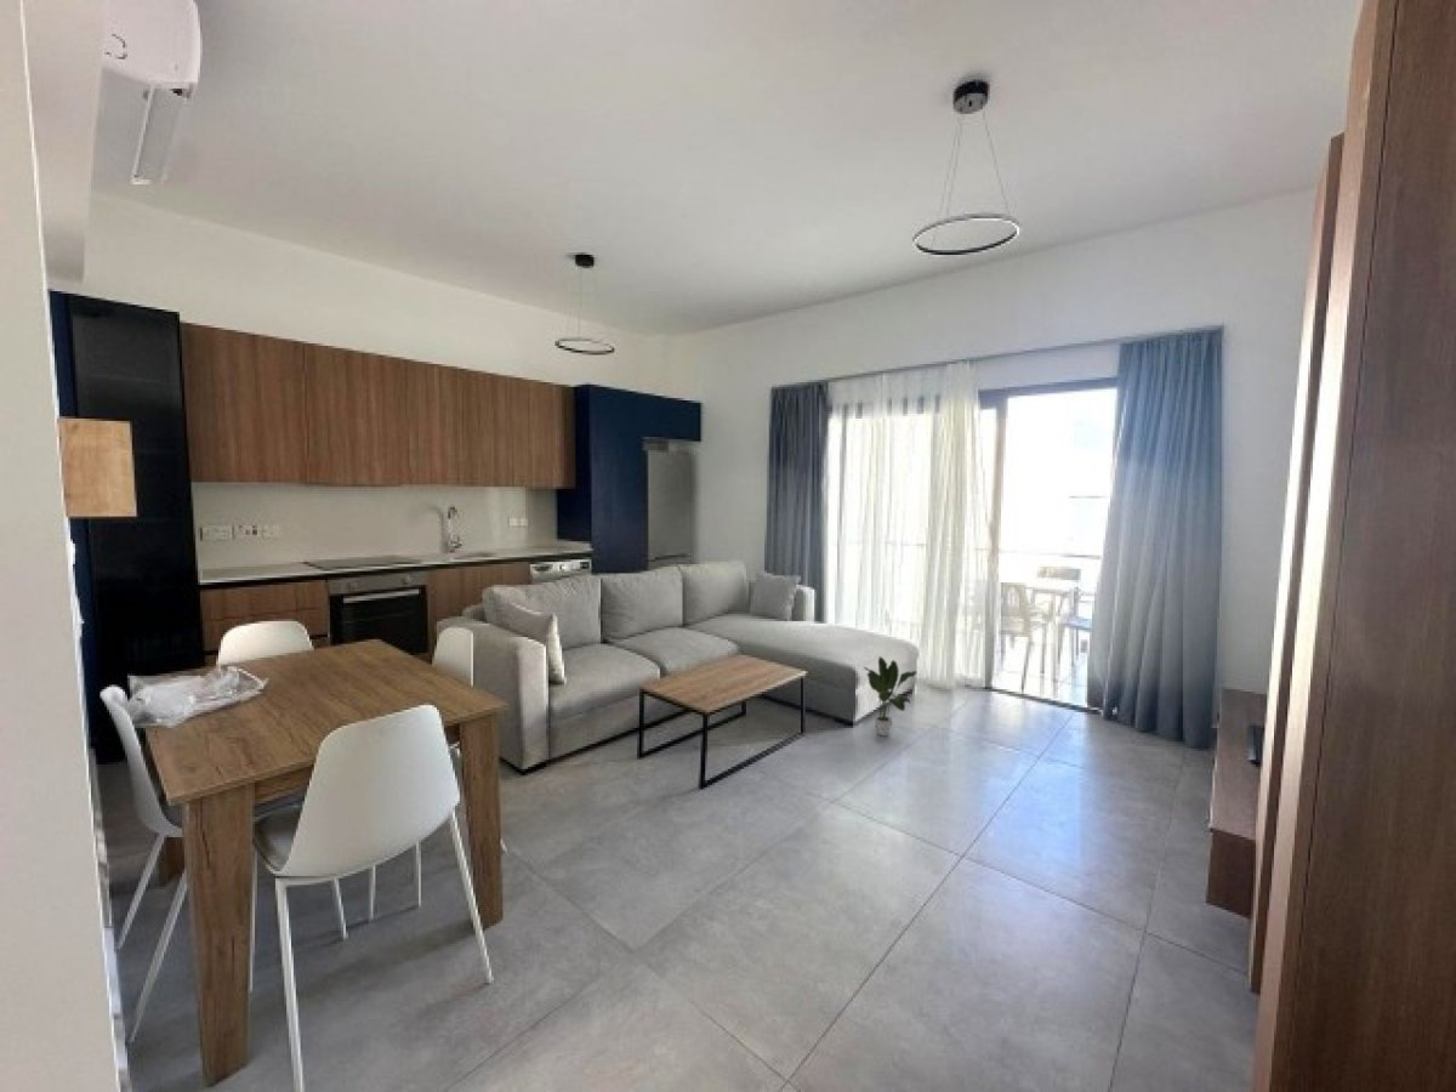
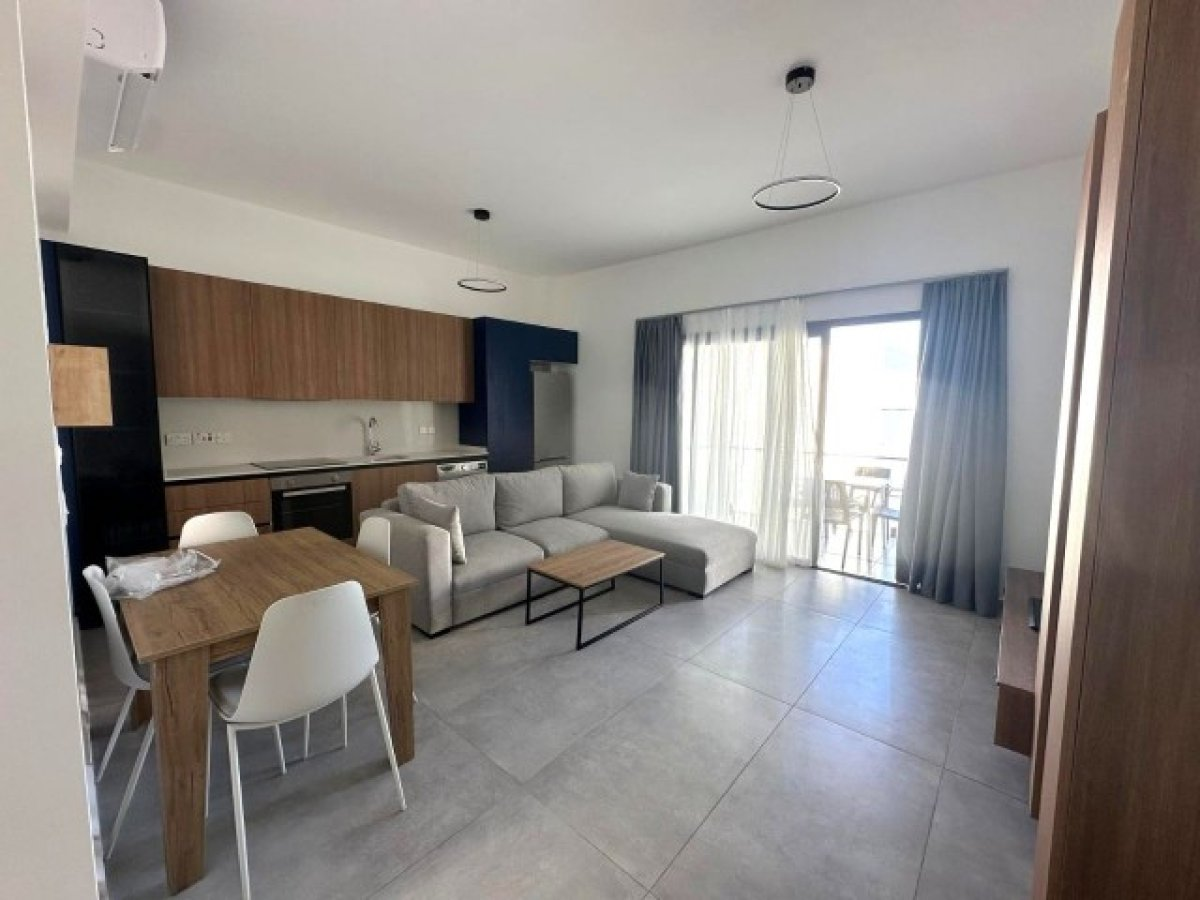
- potted plant (888, 696)
